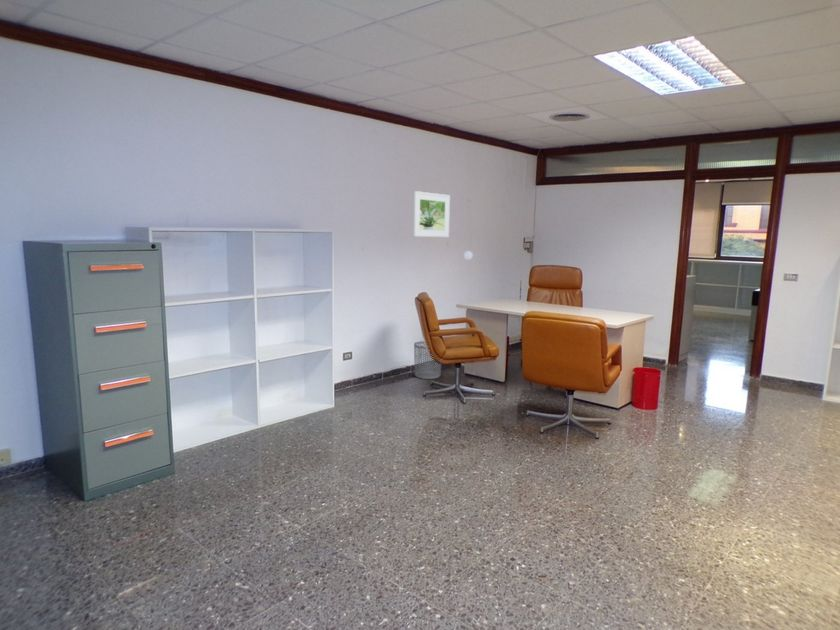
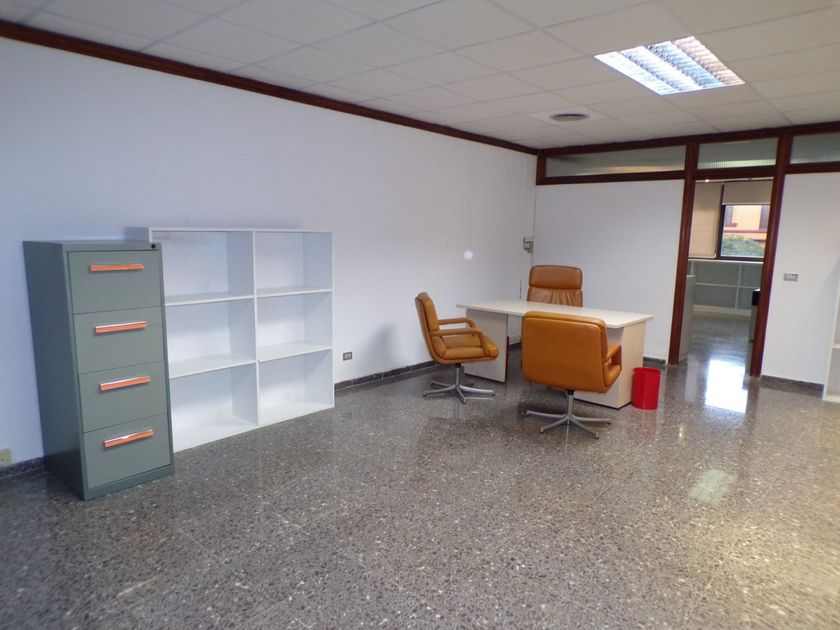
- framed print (432, 215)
- waste bin (427, 360)
